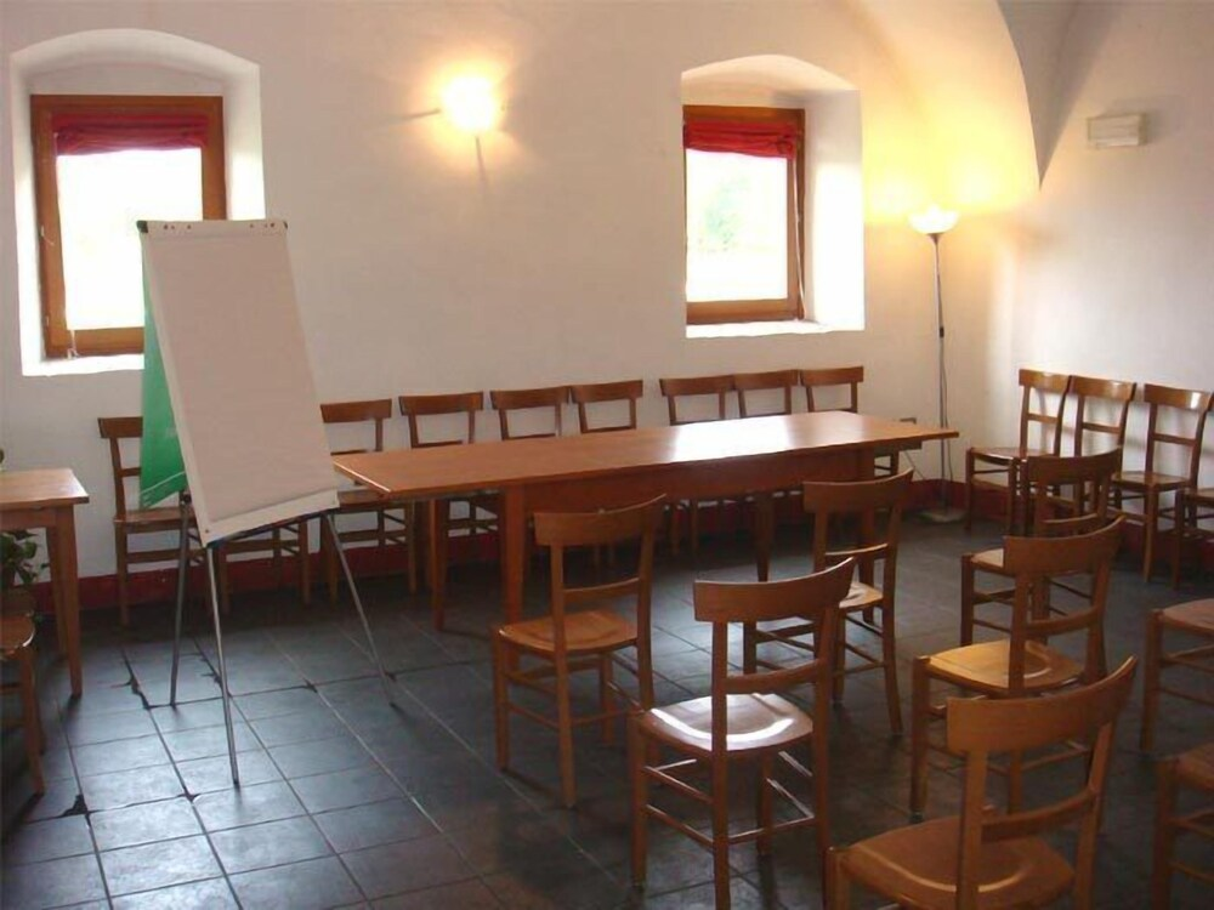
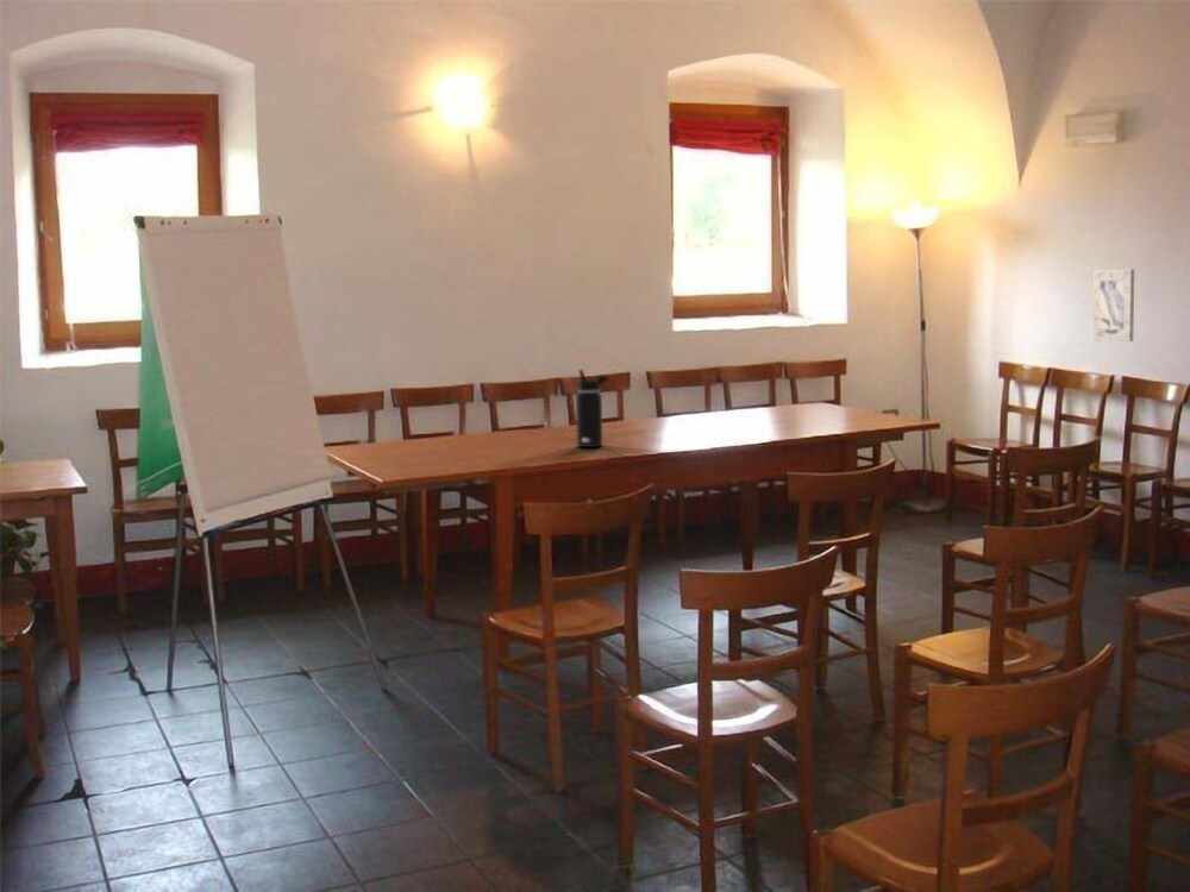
+ water bottle (591, 407)
+ wall art (1113, 306)
